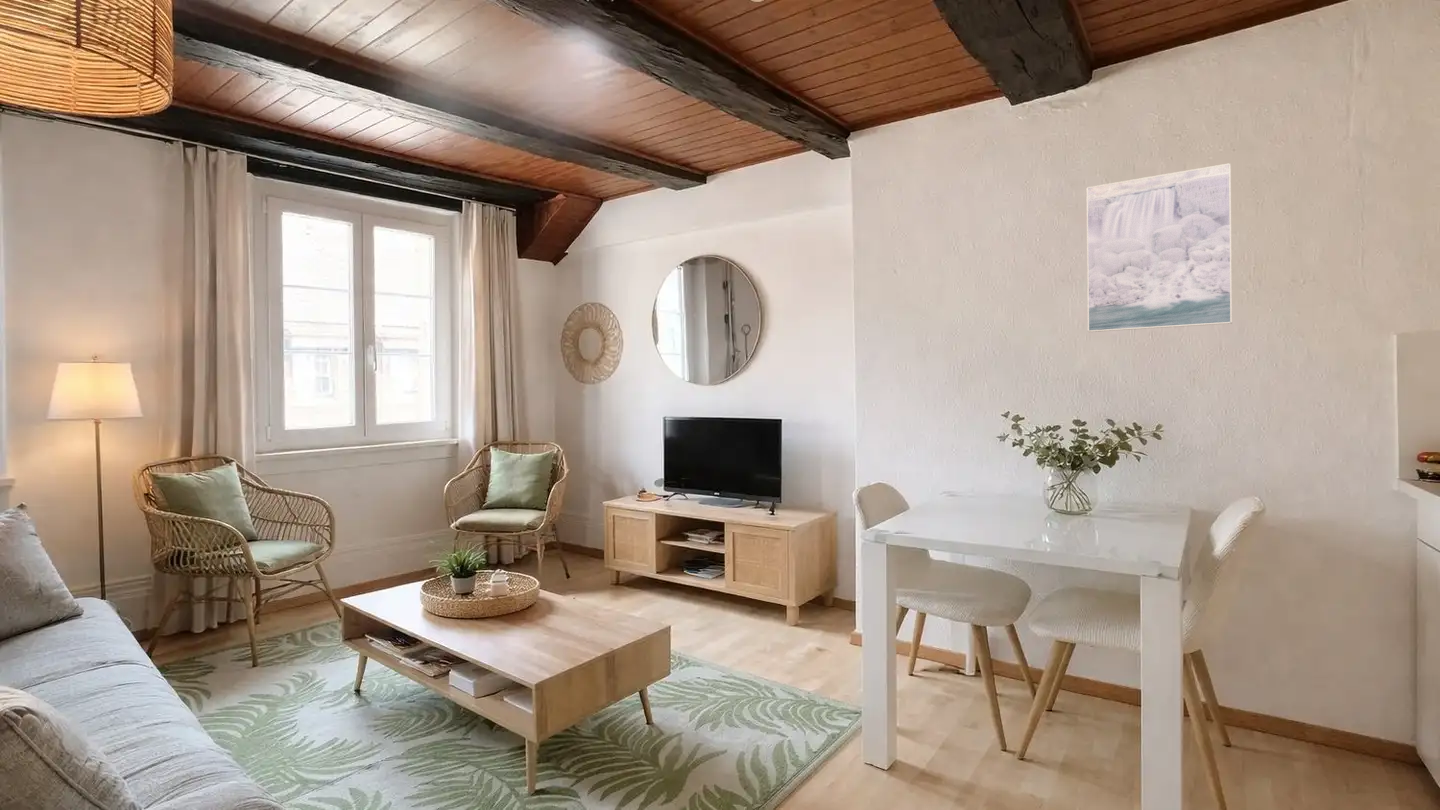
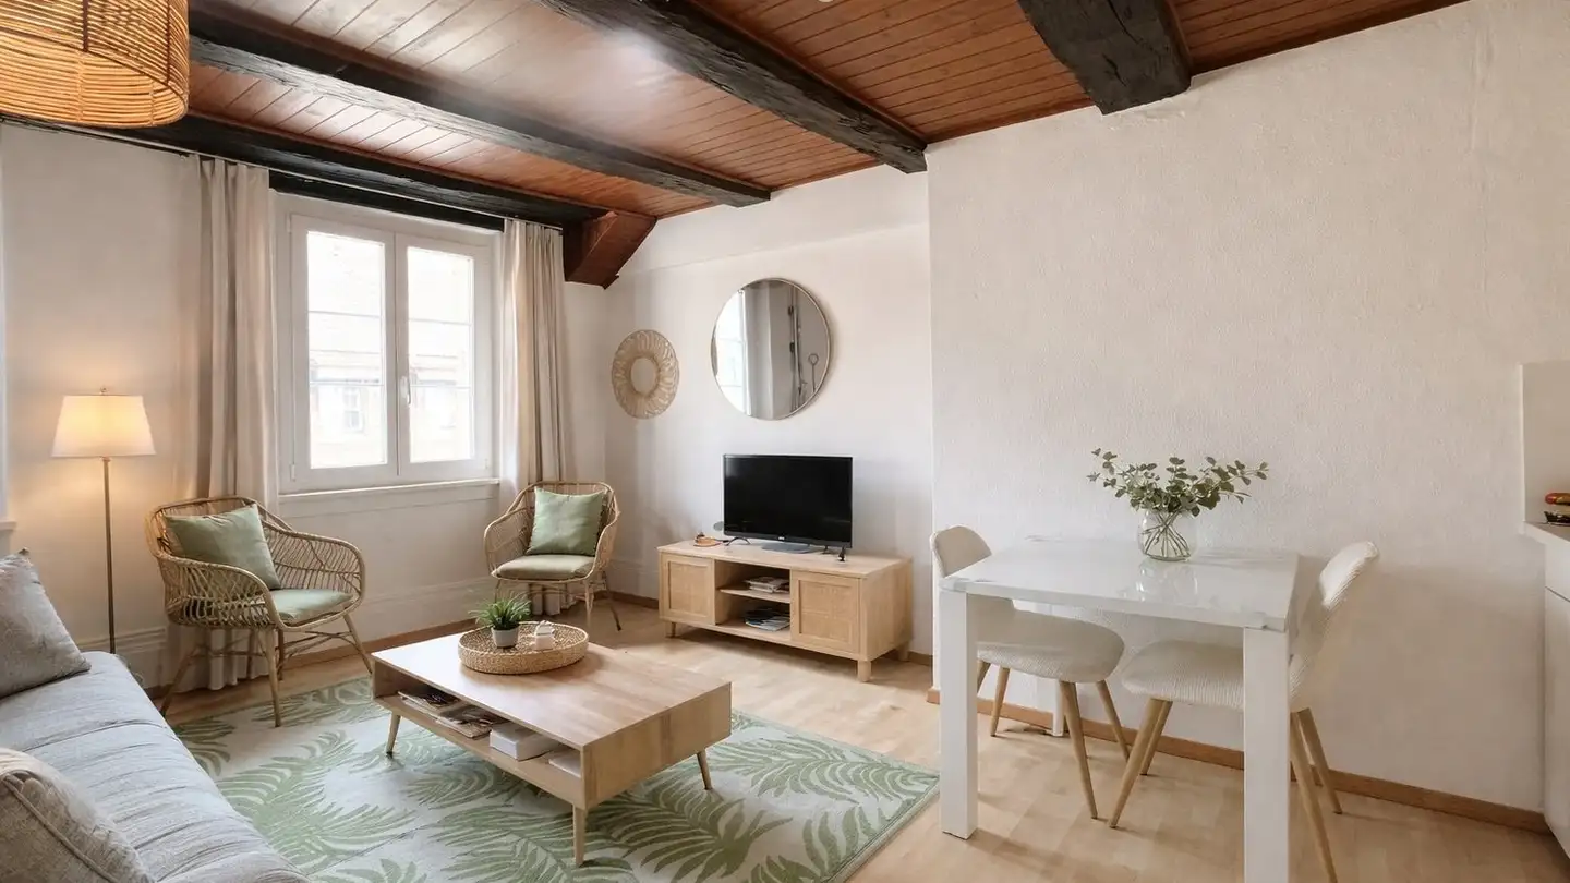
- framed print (1155, 252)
